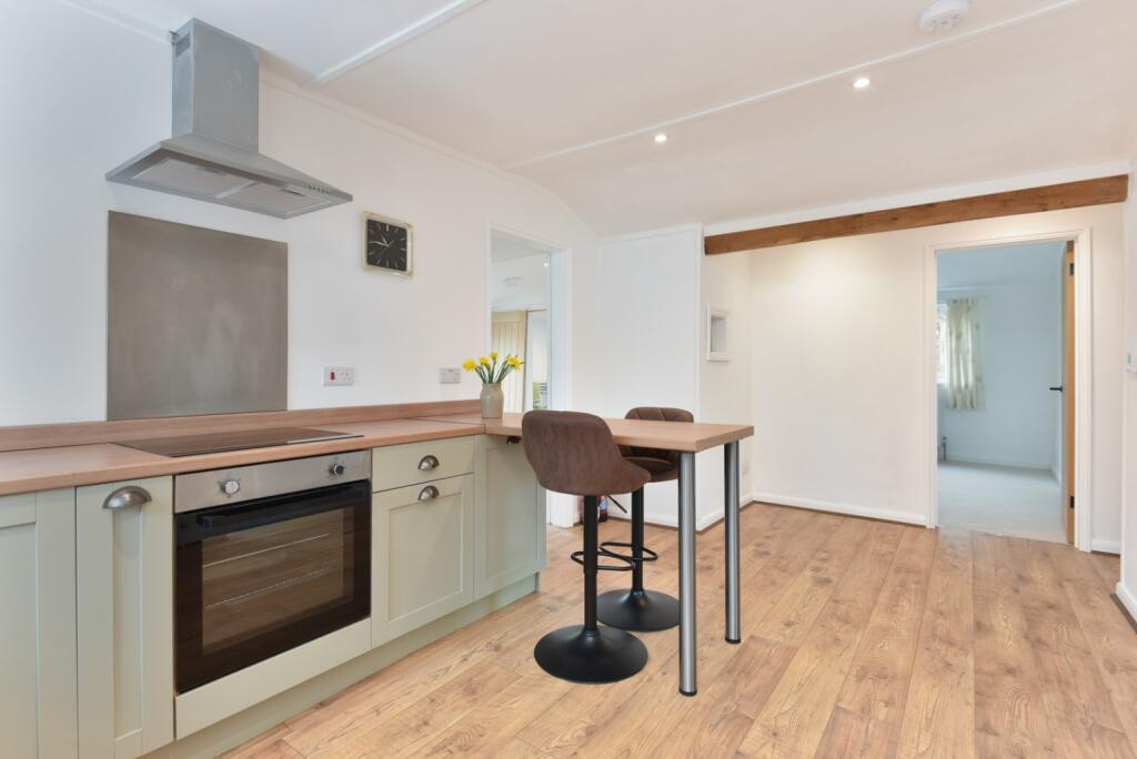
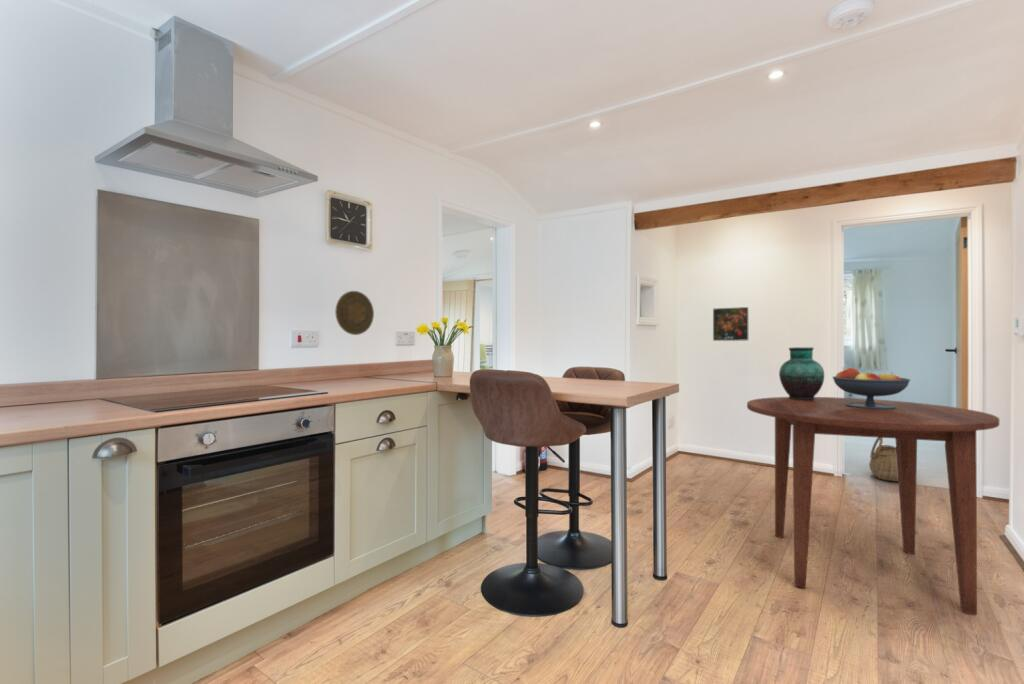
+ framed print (730, 324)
+ dining table (898, 481)
+ decorative plate (356, 312)
+ basket (890, 457)
+ fruit bowl (870, 386)
+ vase (801, 372)
